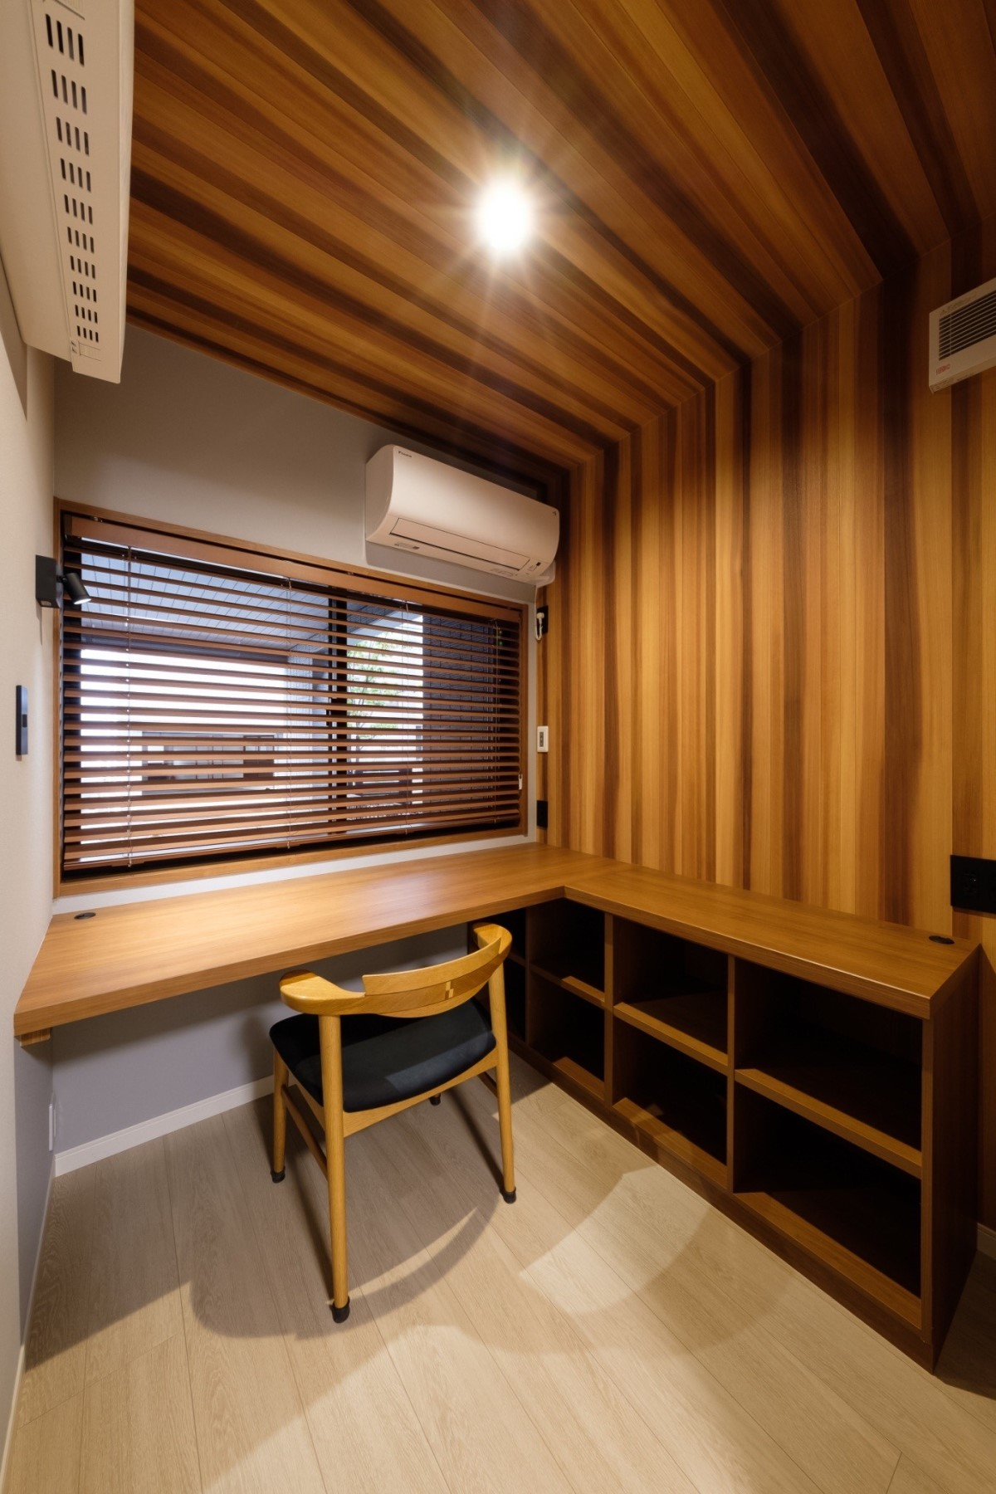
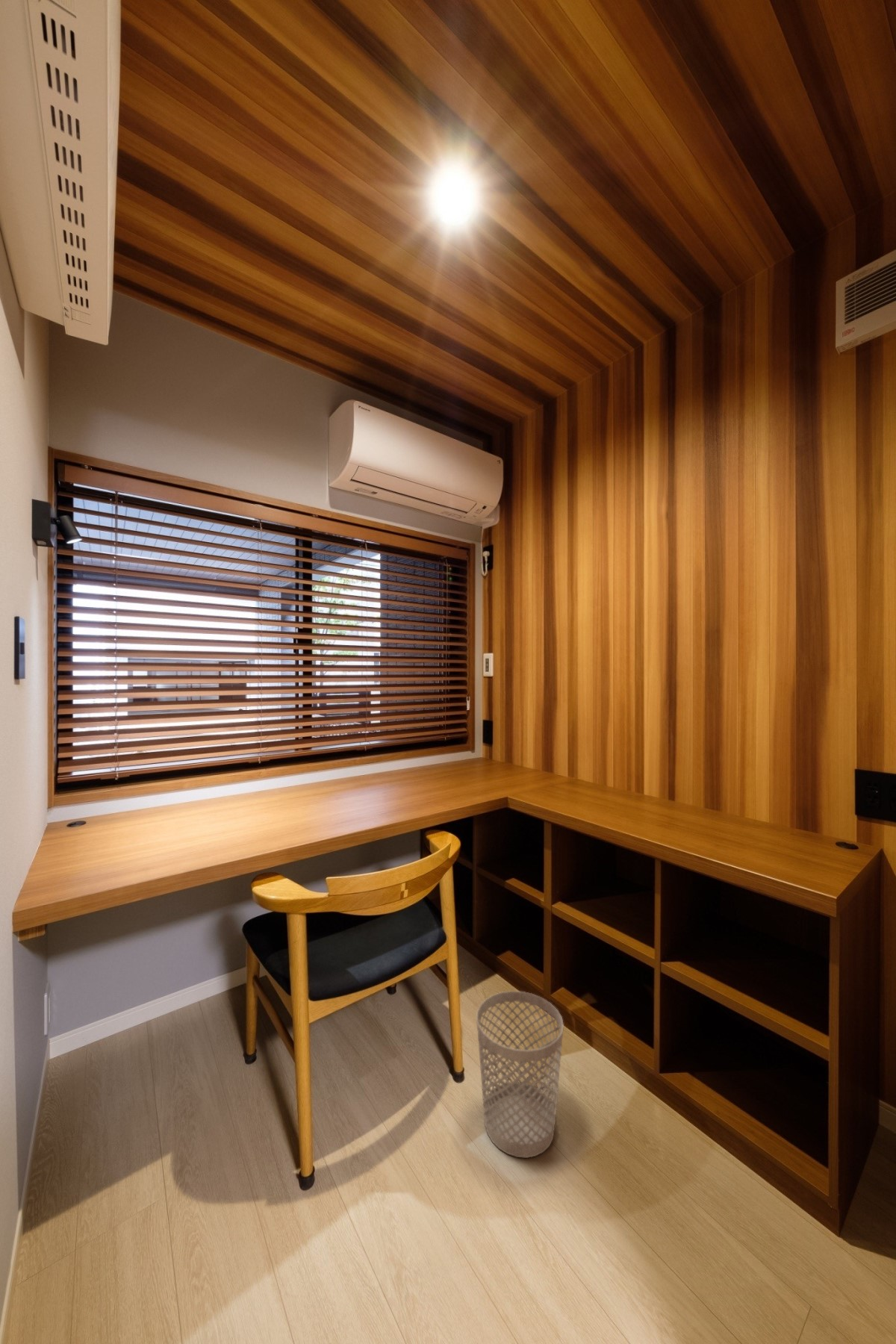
+ wastebasket (519, 1071)
